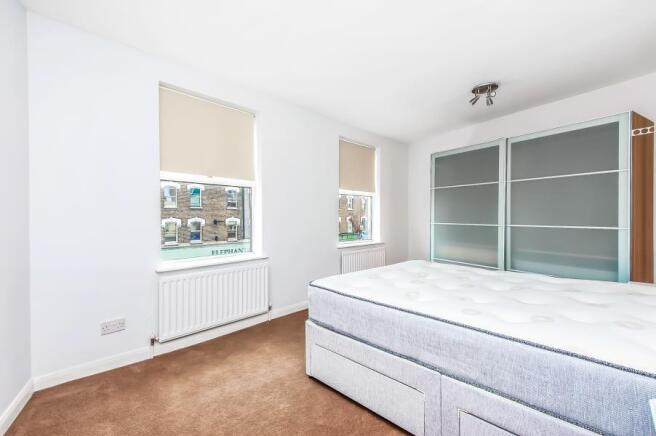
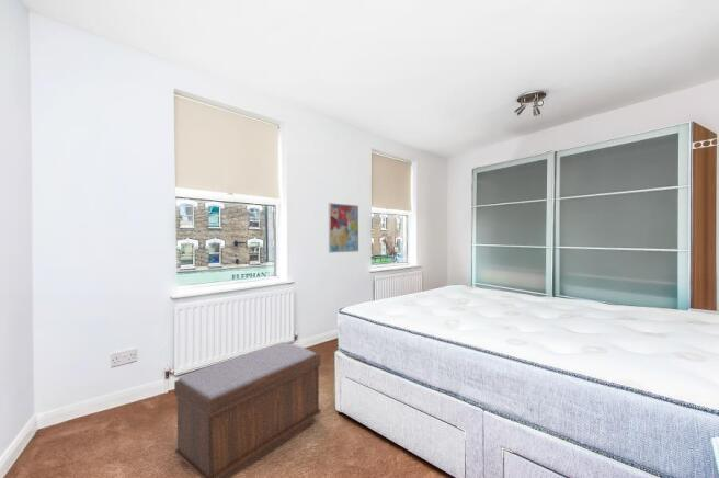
+ bench (254, 400)
+ wall art (343, 228)
